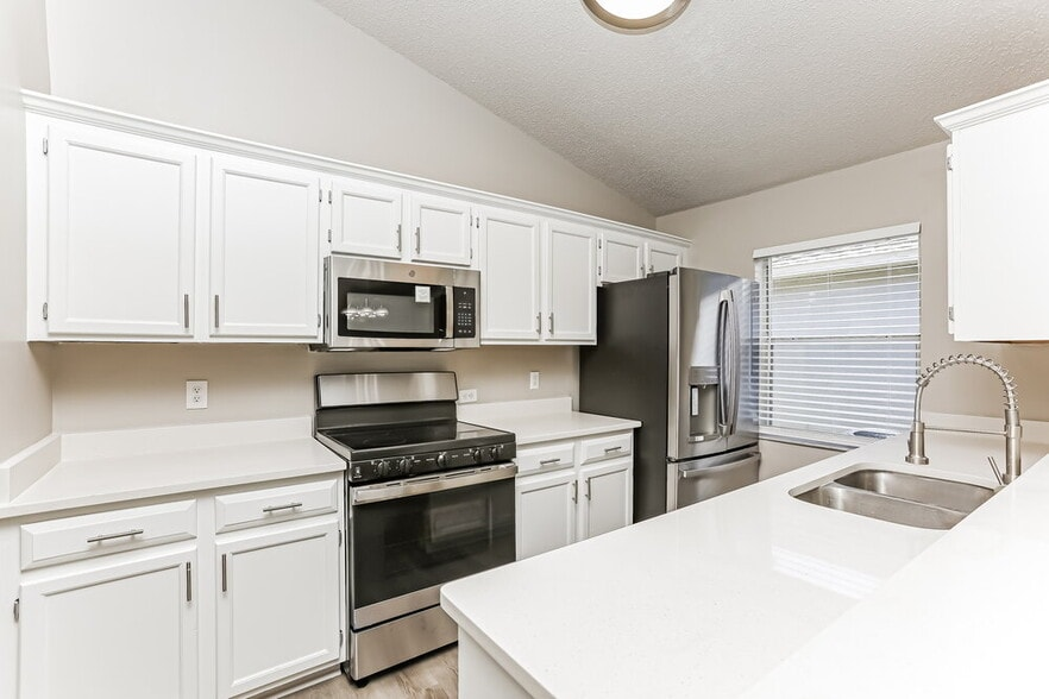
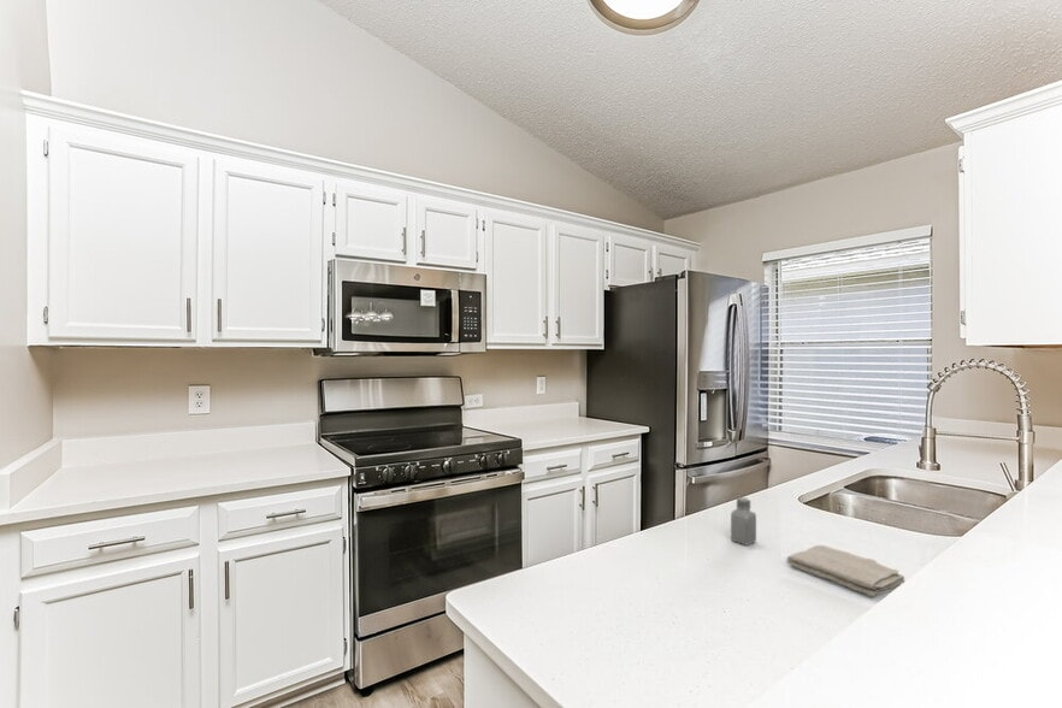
+ washcloth (843, 567)
+ saltshaker (743, 519)
